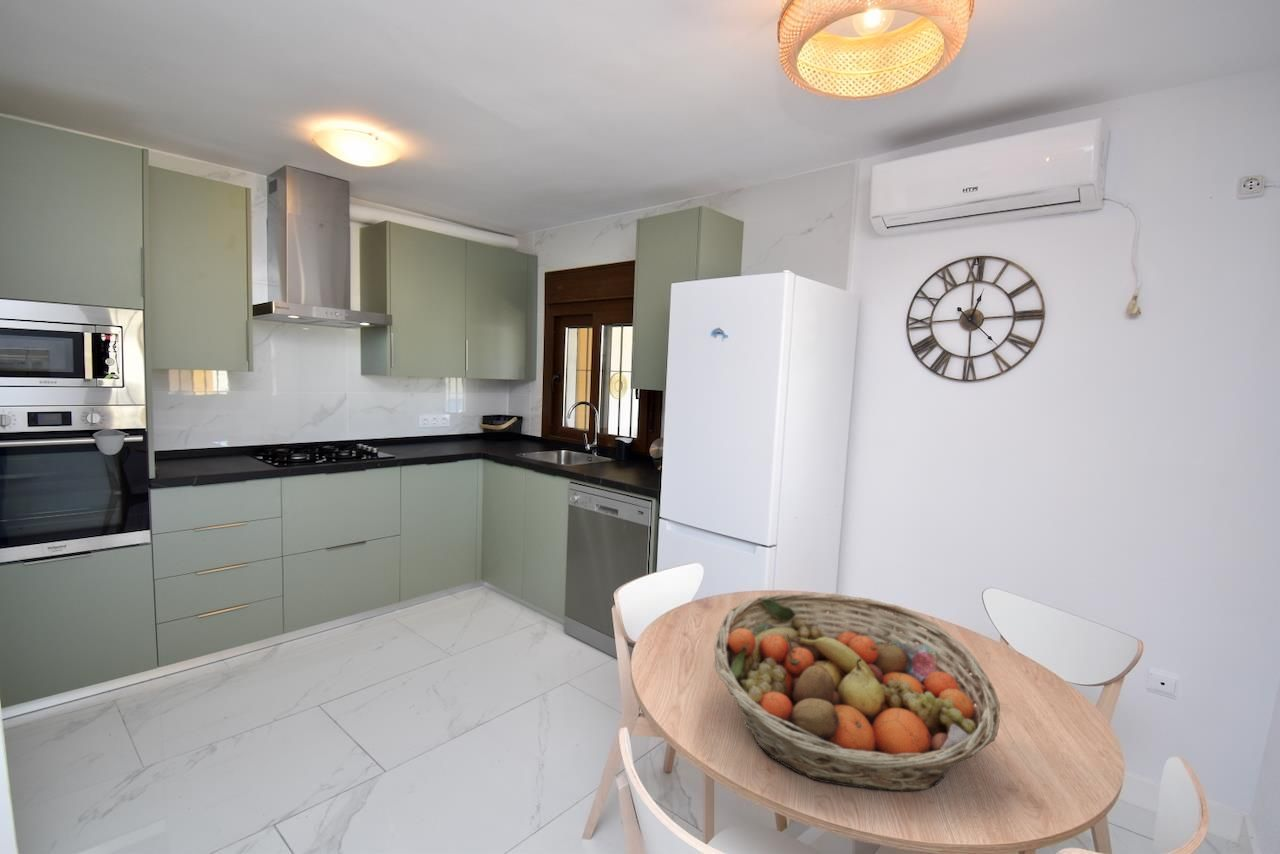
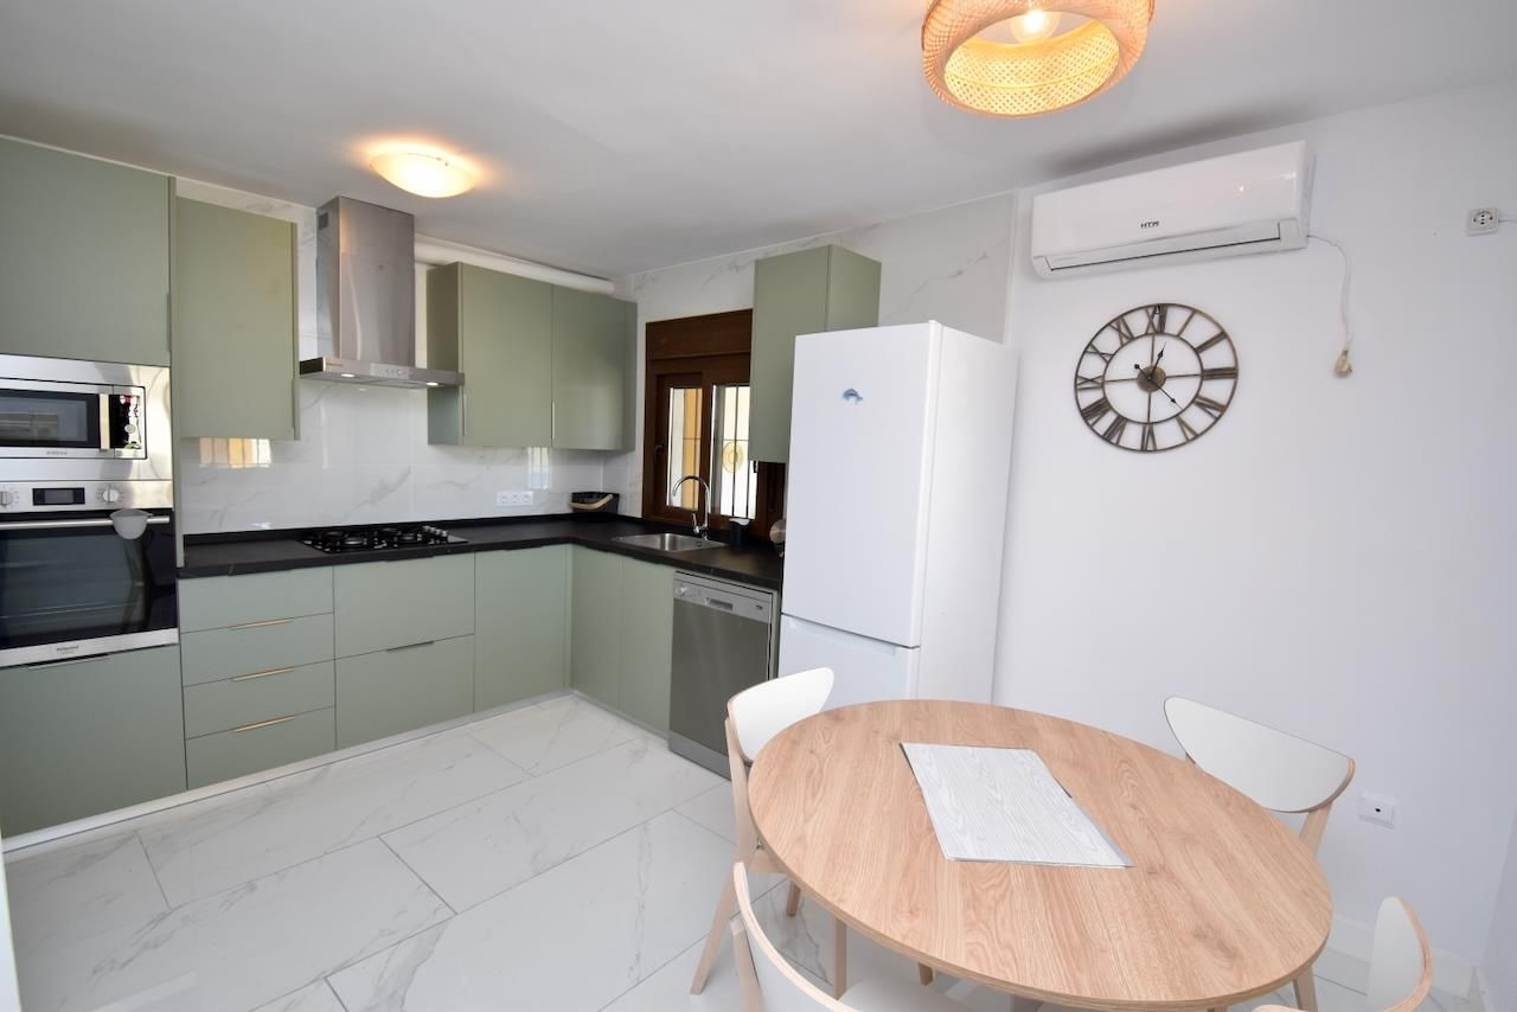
- fruit basket (845, 681)
